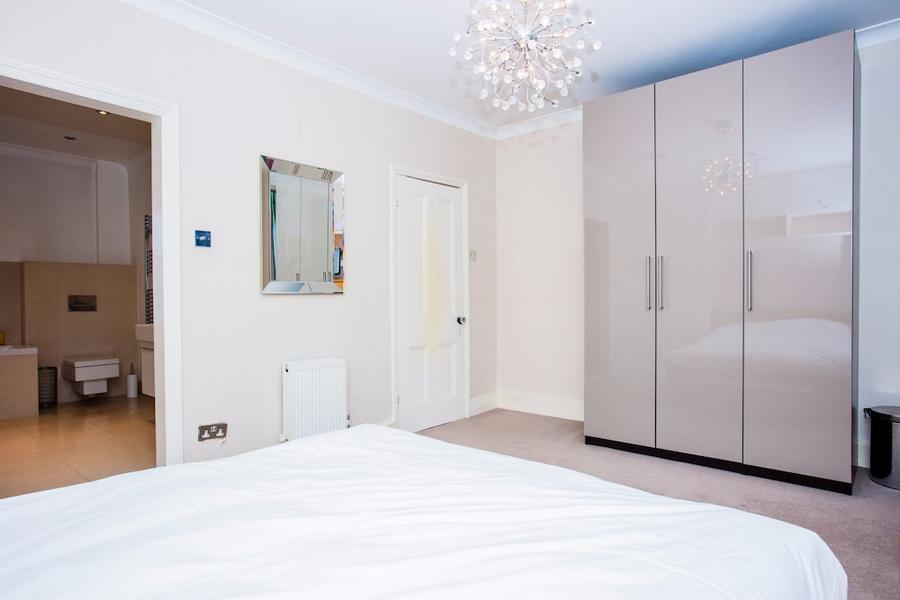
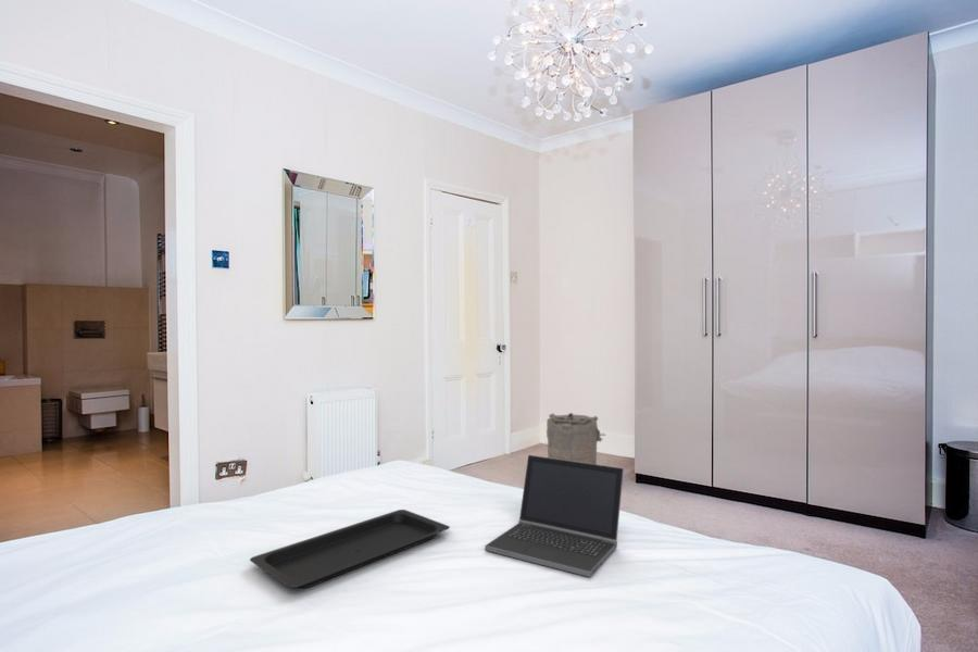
+ laptop computer (555, 507)
+ serving tray (356, 546)
+ laundry hamper (570, 444)
